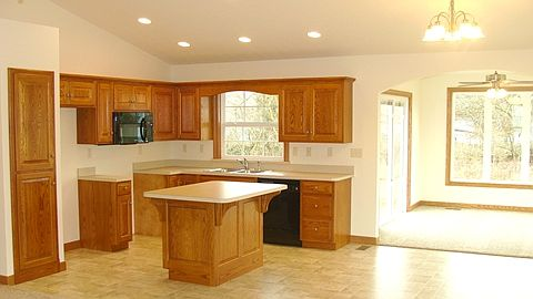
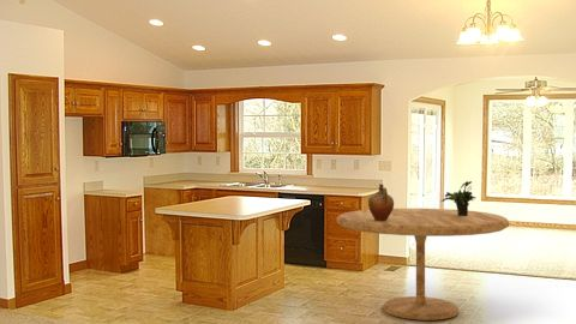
+ ceramic jug (380, 202)
+ dining table (420, 263)
+ potted plant (460, 198)
